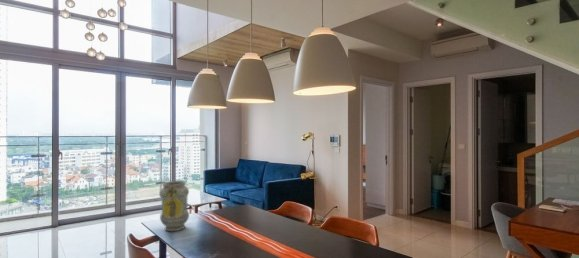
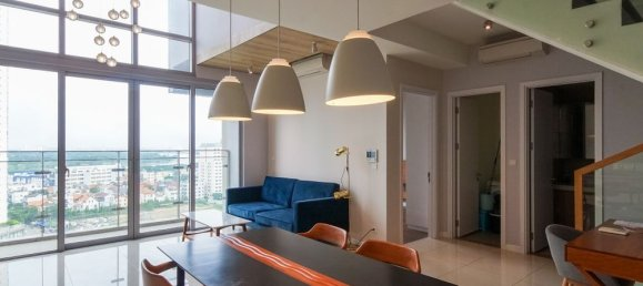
- vase (174, 205)
